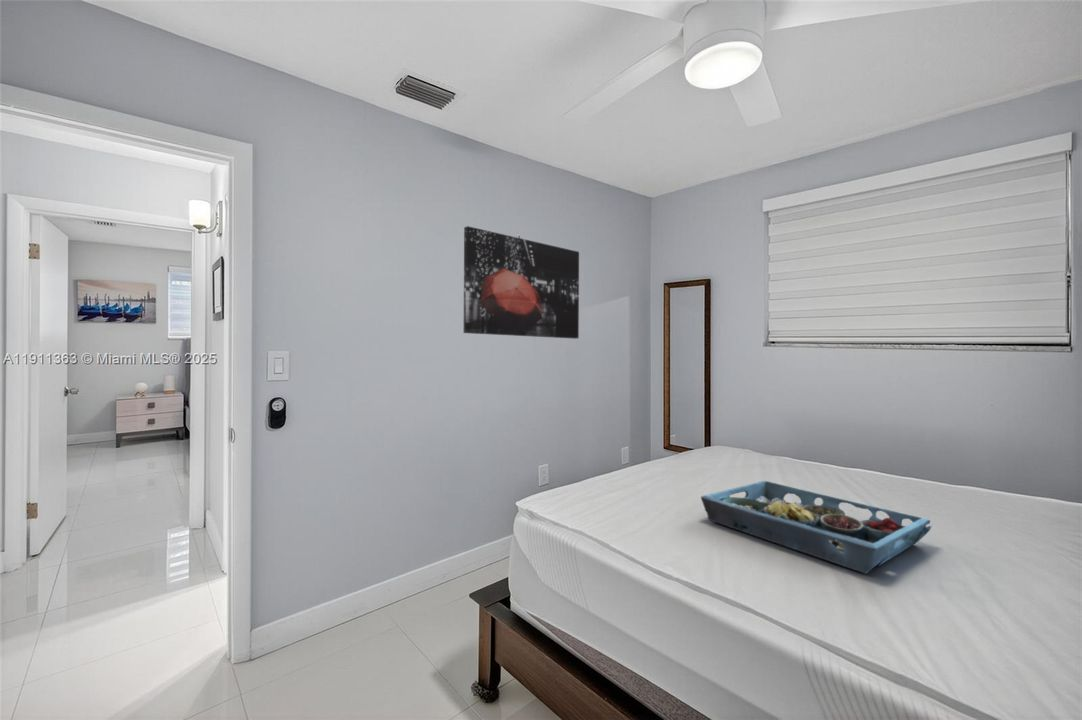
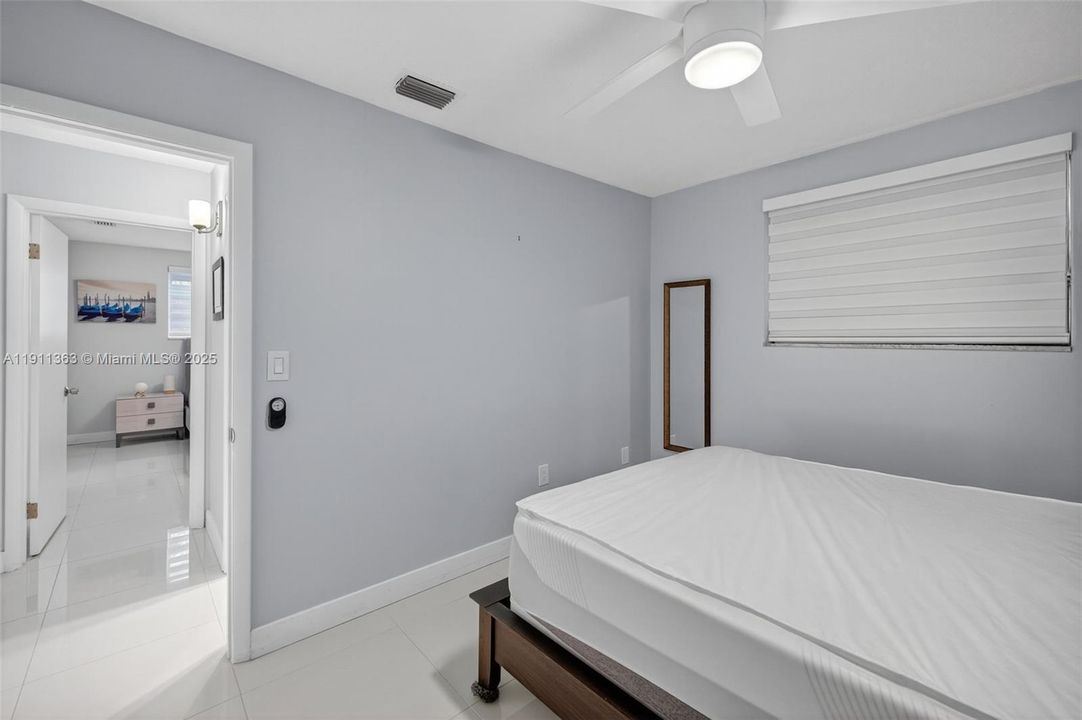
- wall art (527, 288)
- serving tray (806, 517)
